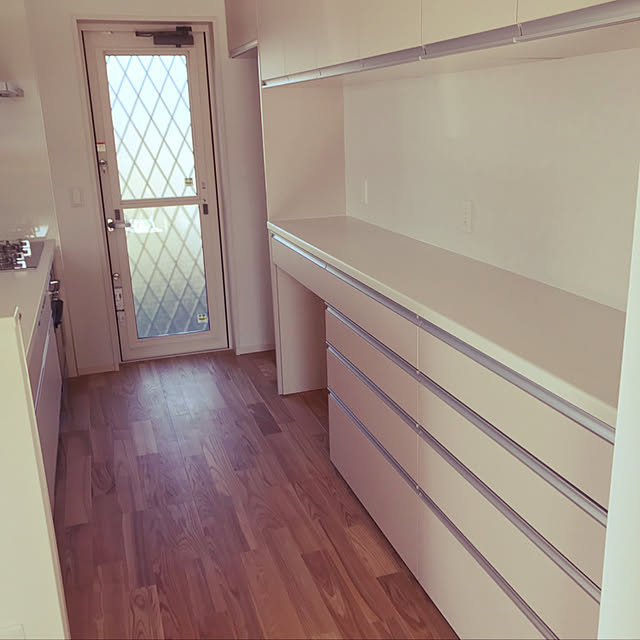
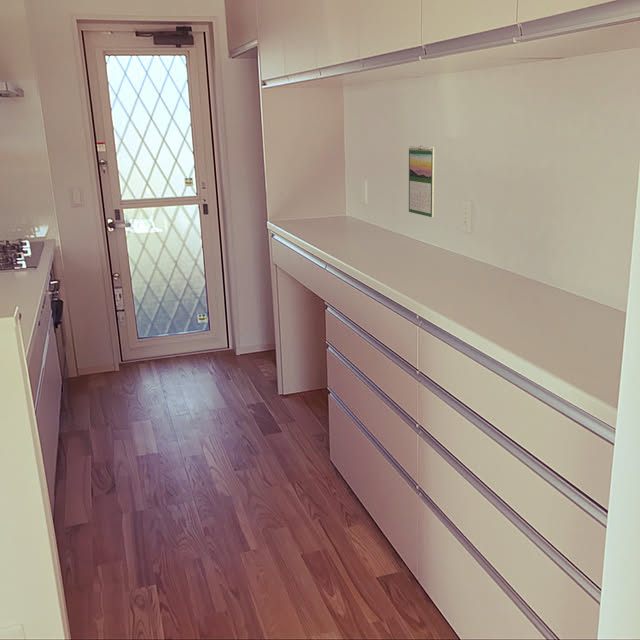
+ calendar (420, 180)
